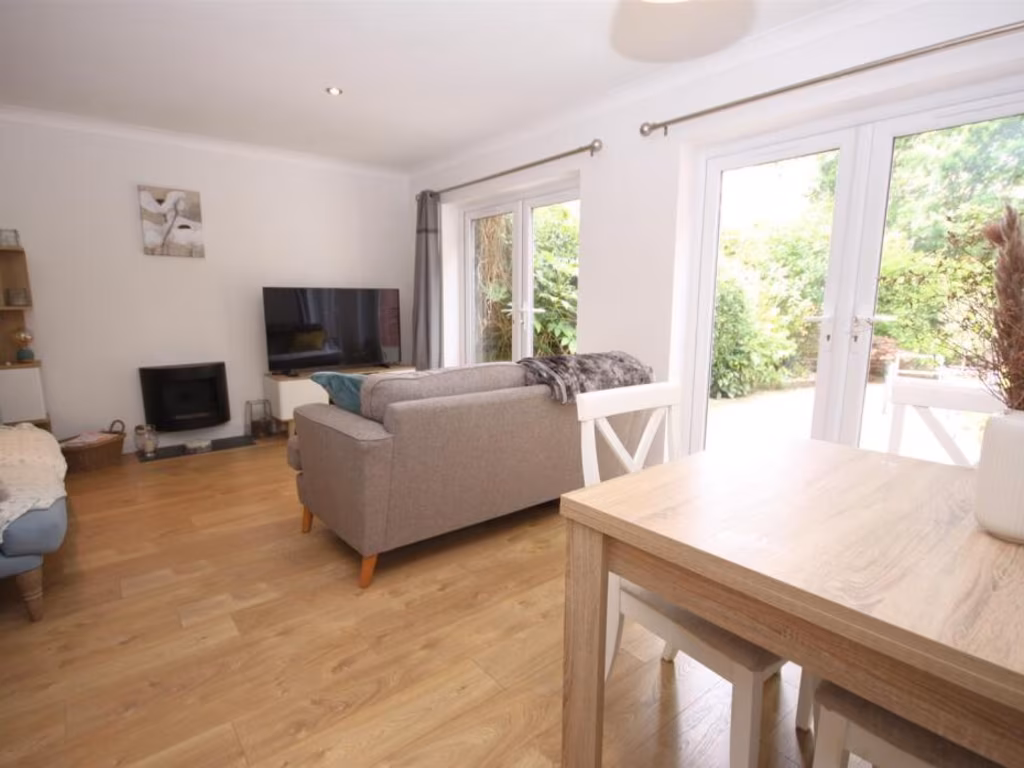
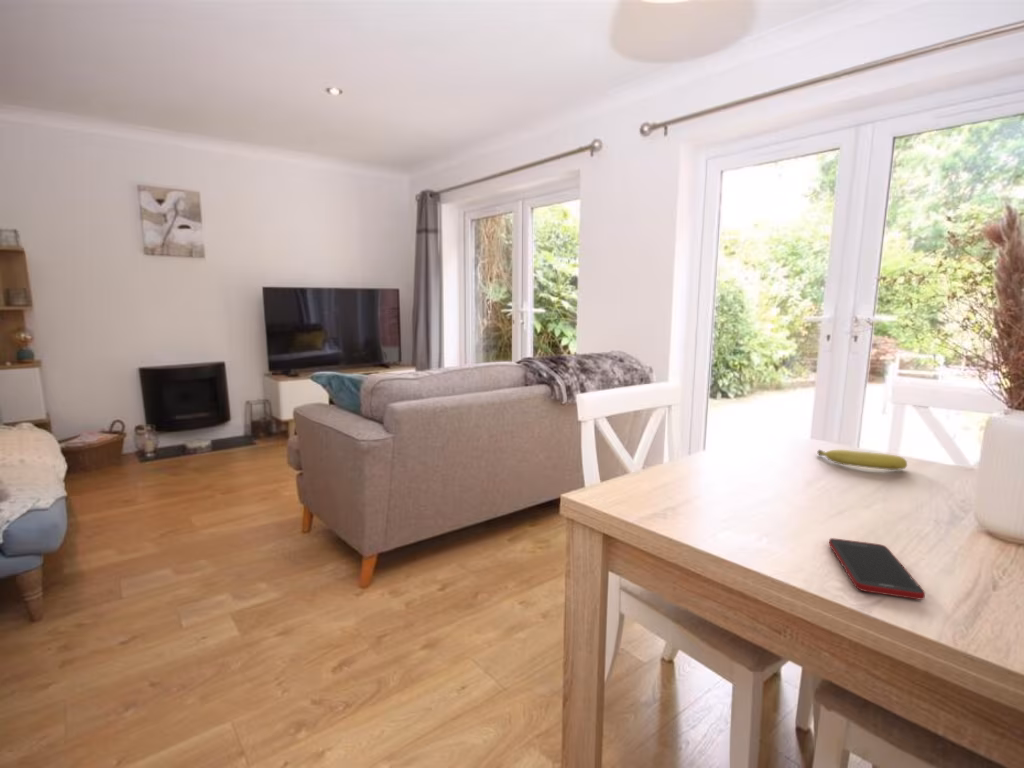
+ cell phone (872, 566)
+ fruit (860, 457)
